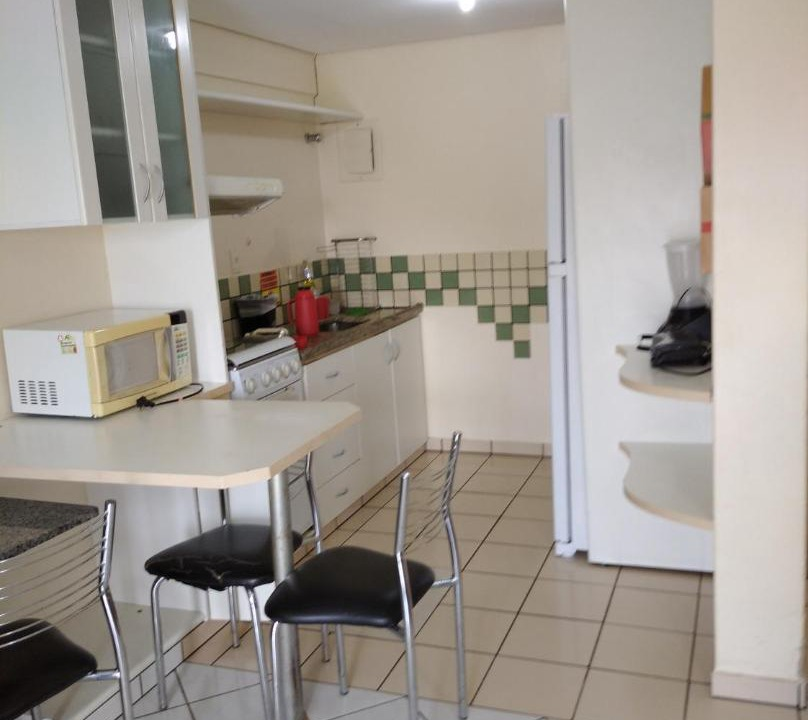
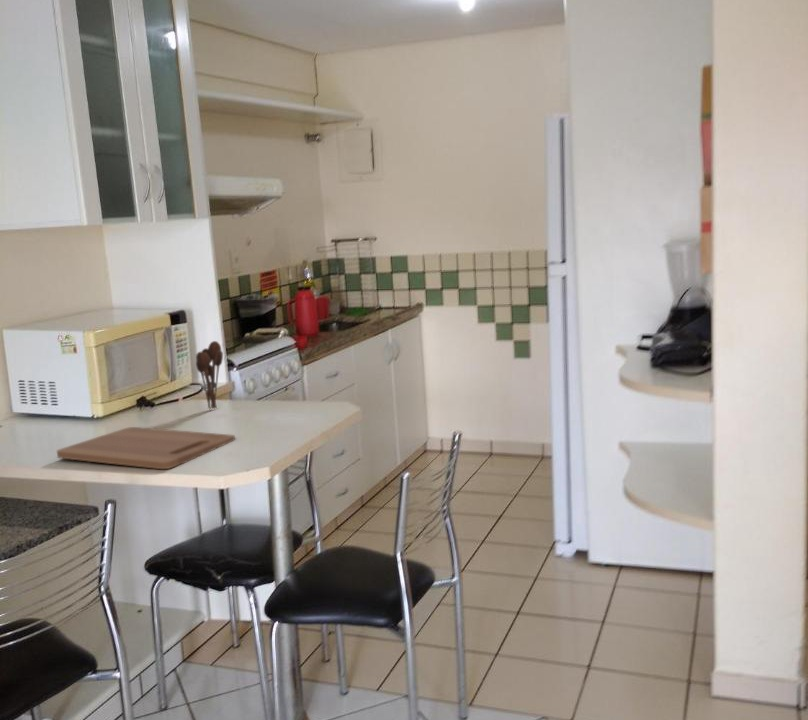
+ cutting board (146, 446)
+ utensil holder (211, 375)
